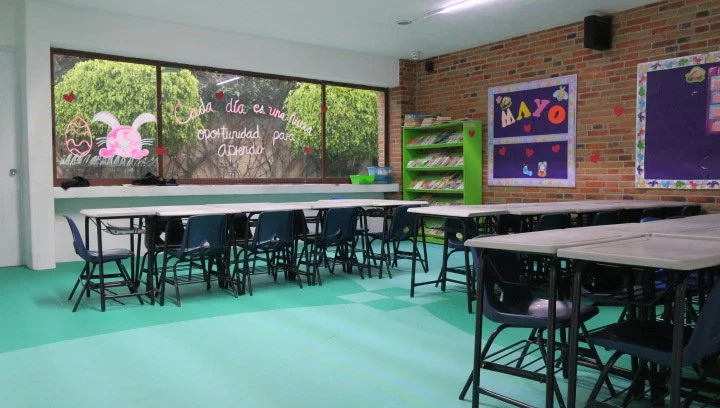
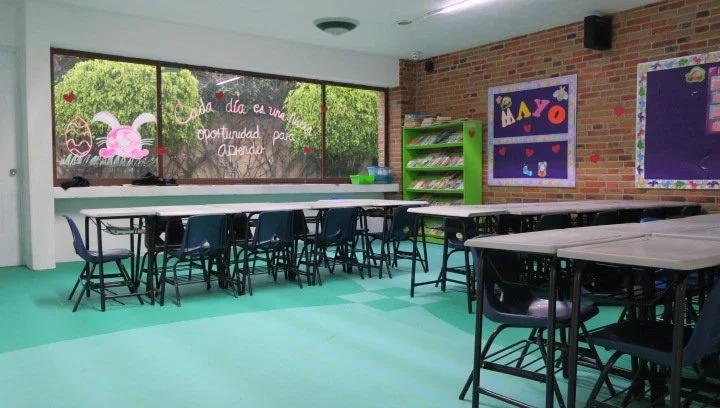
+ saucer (336, 28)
